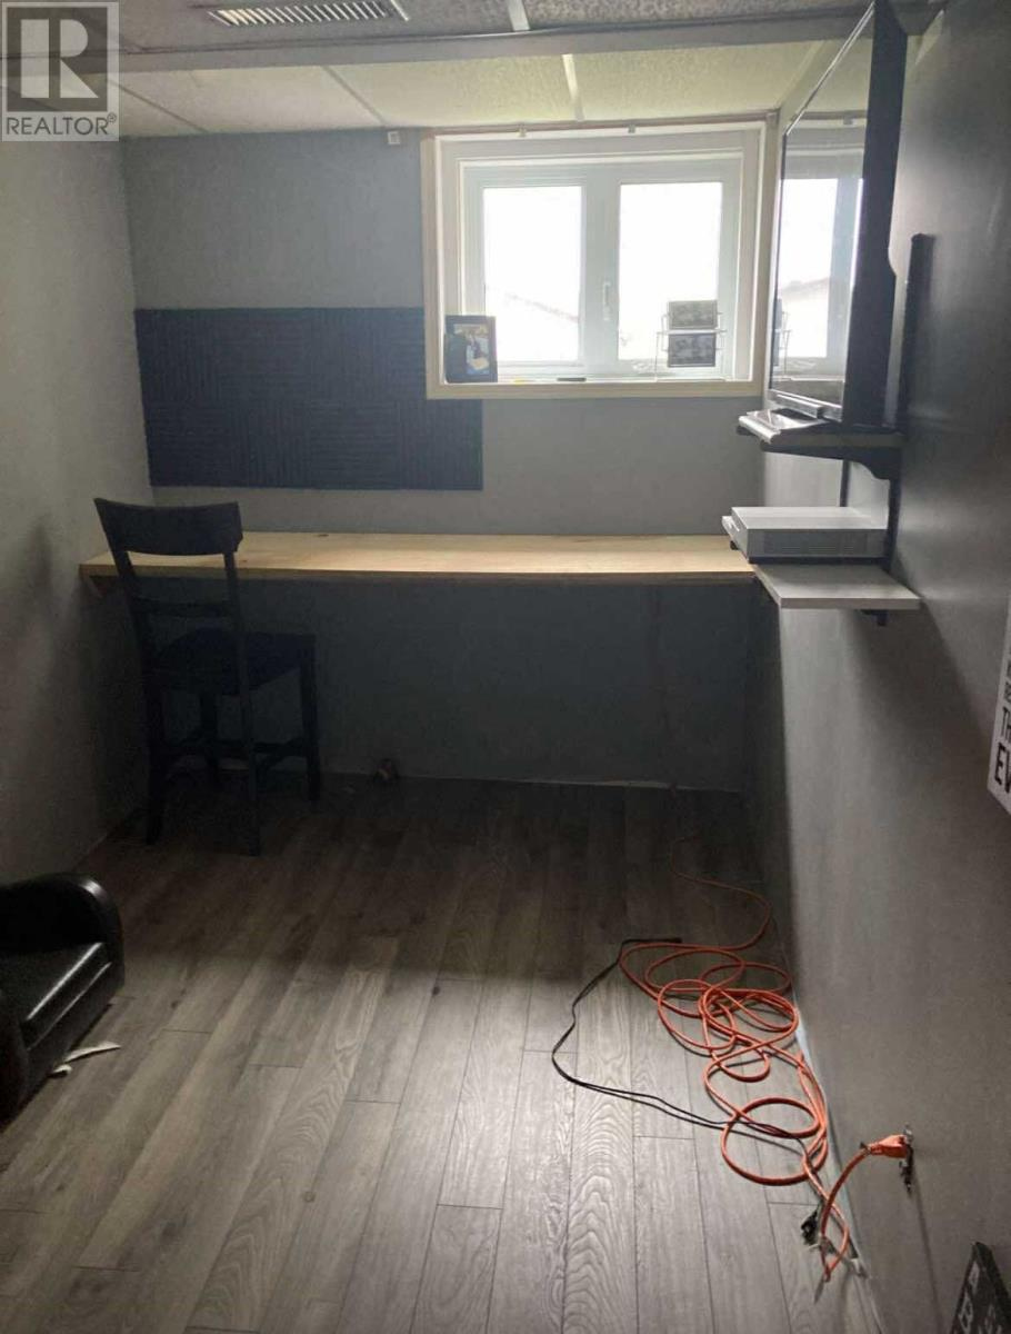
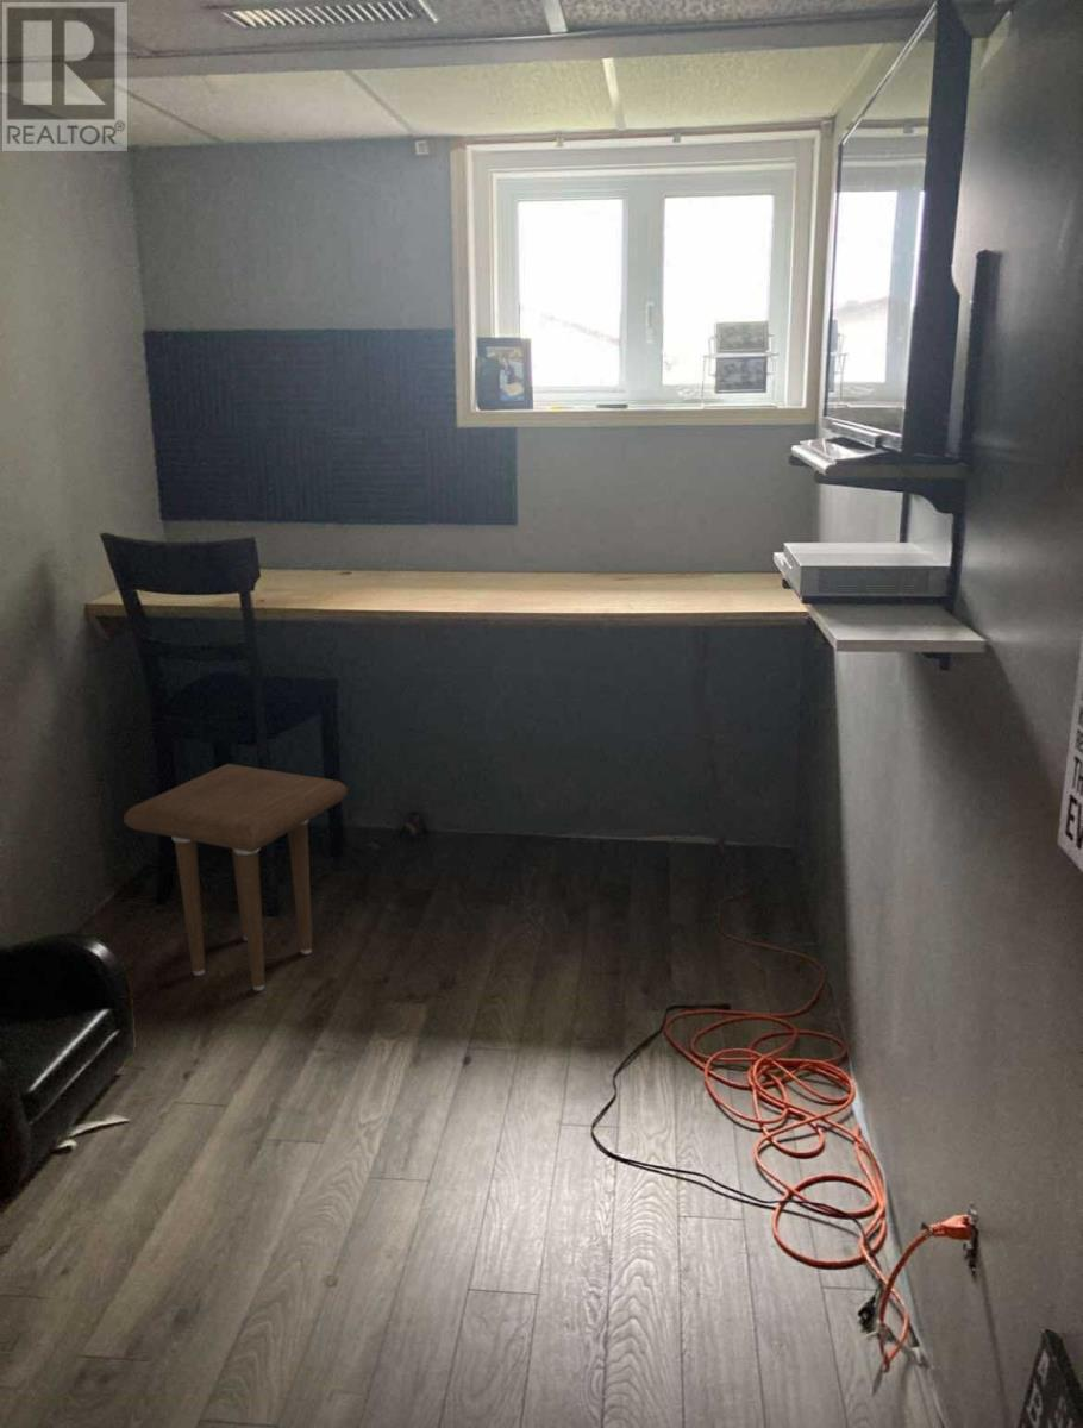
+ side table (245, 878)
